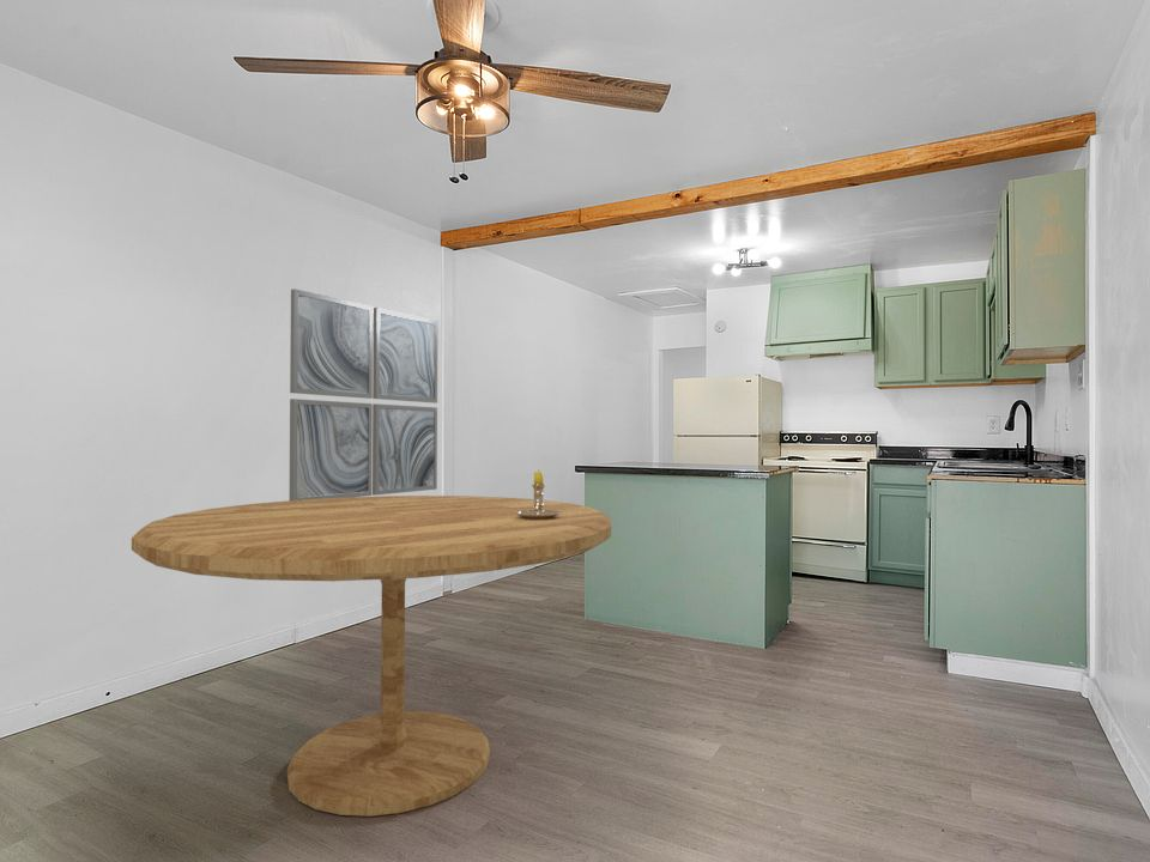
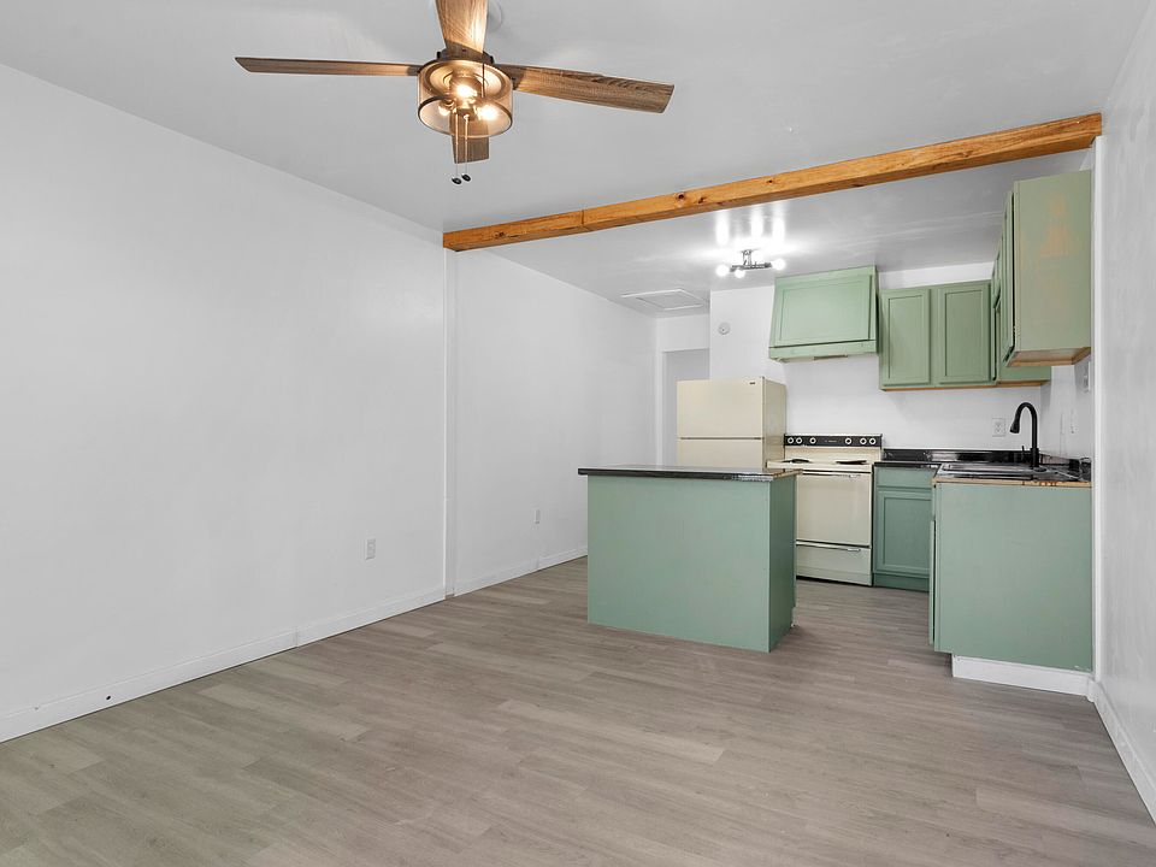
- wall art (373, 403)
- dining table (393, 637)
- candlestick (538, 492)
